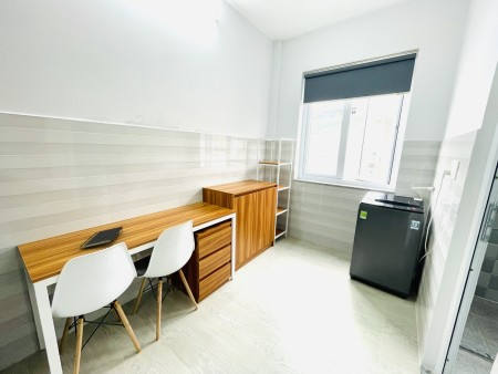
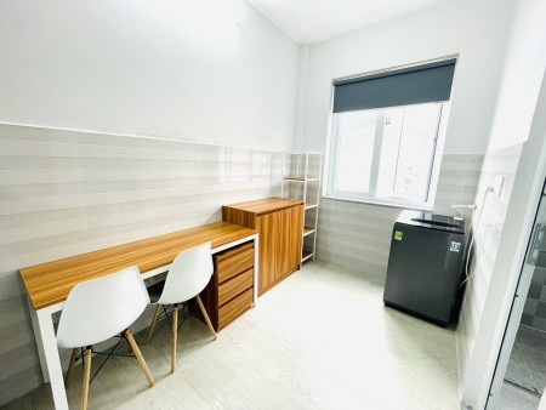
- notepad (103, 236)
